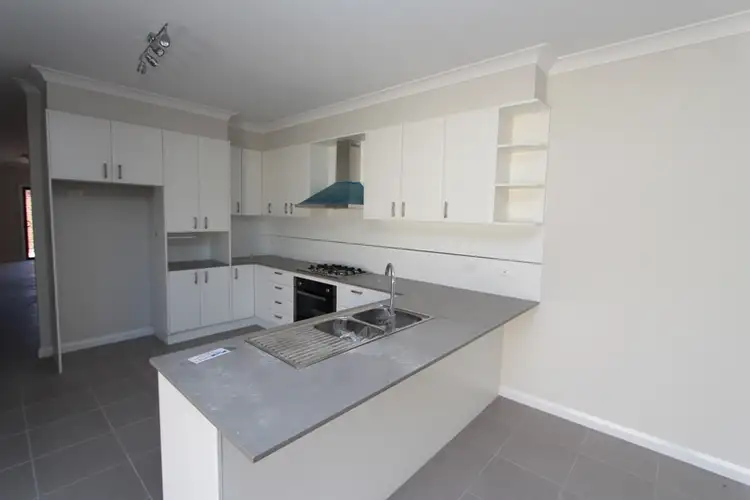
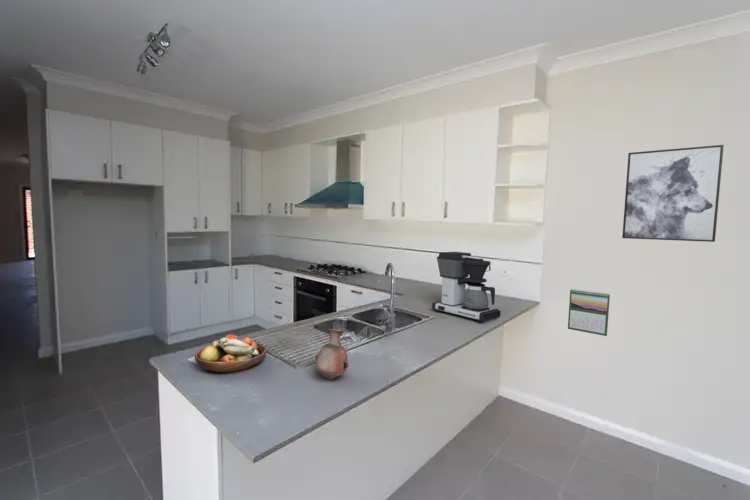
+ vase (331, 354)
+ wall art (669, 195)
+ fruit bowl (232, 348)
+ calendar (588, 311)
+ coffee maker (467, 284)
